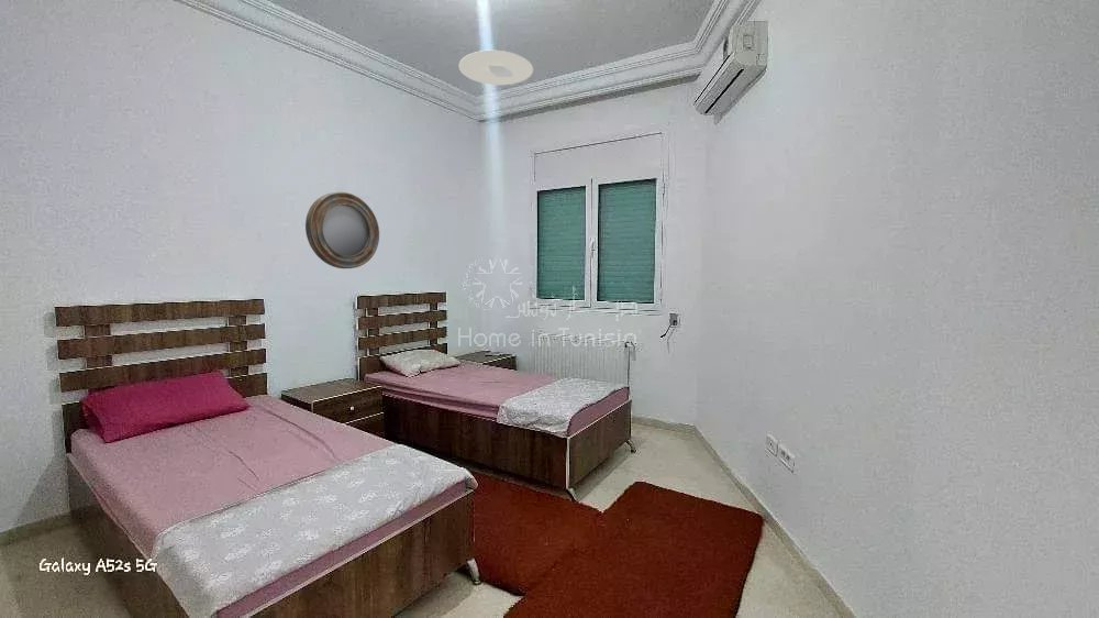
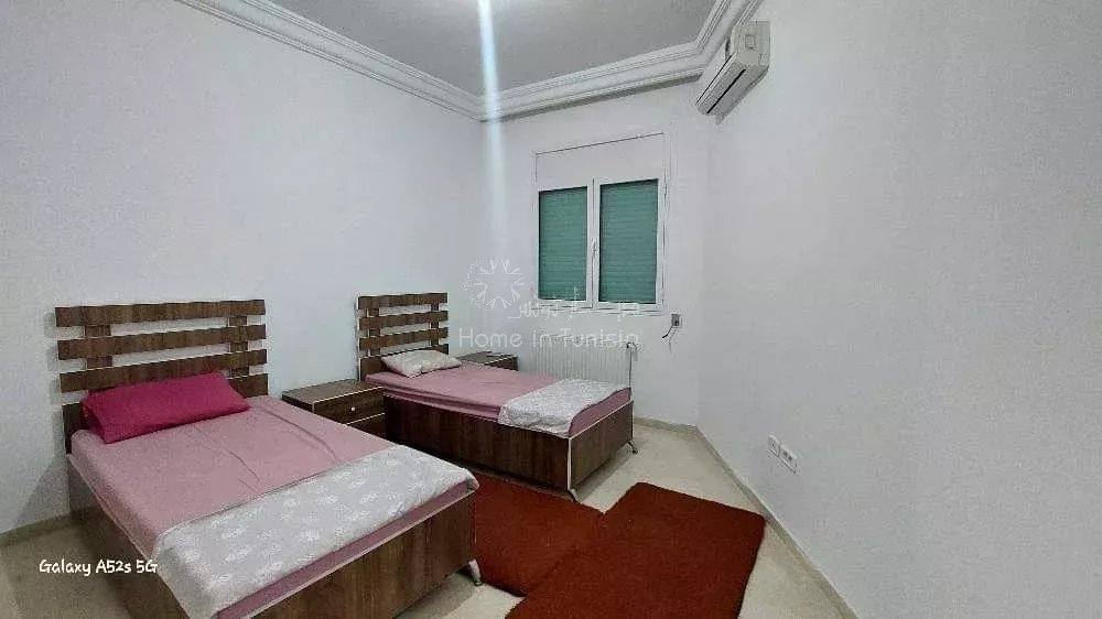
- ceiling light (496, 65)
- home mirror (345, 230)
